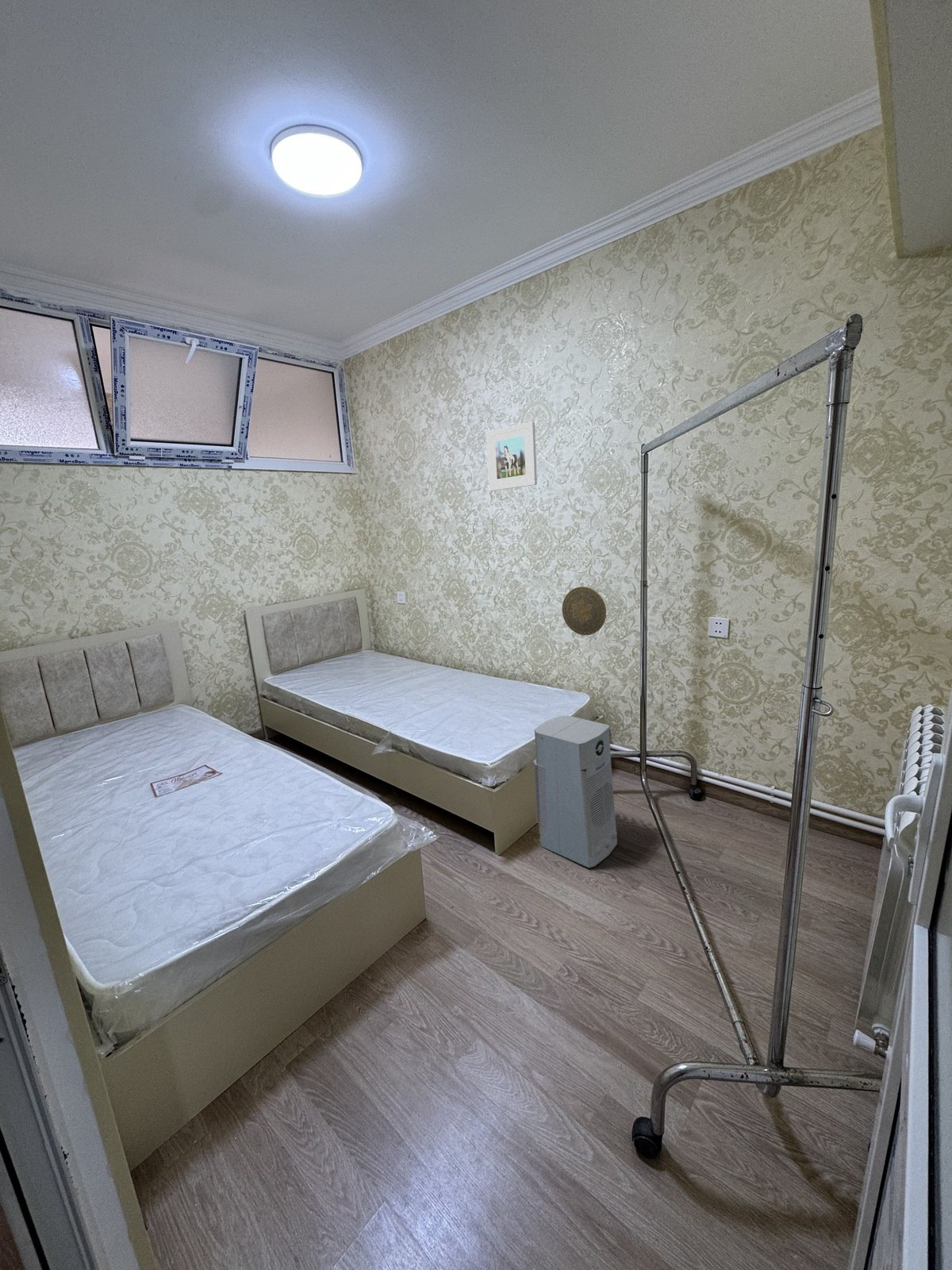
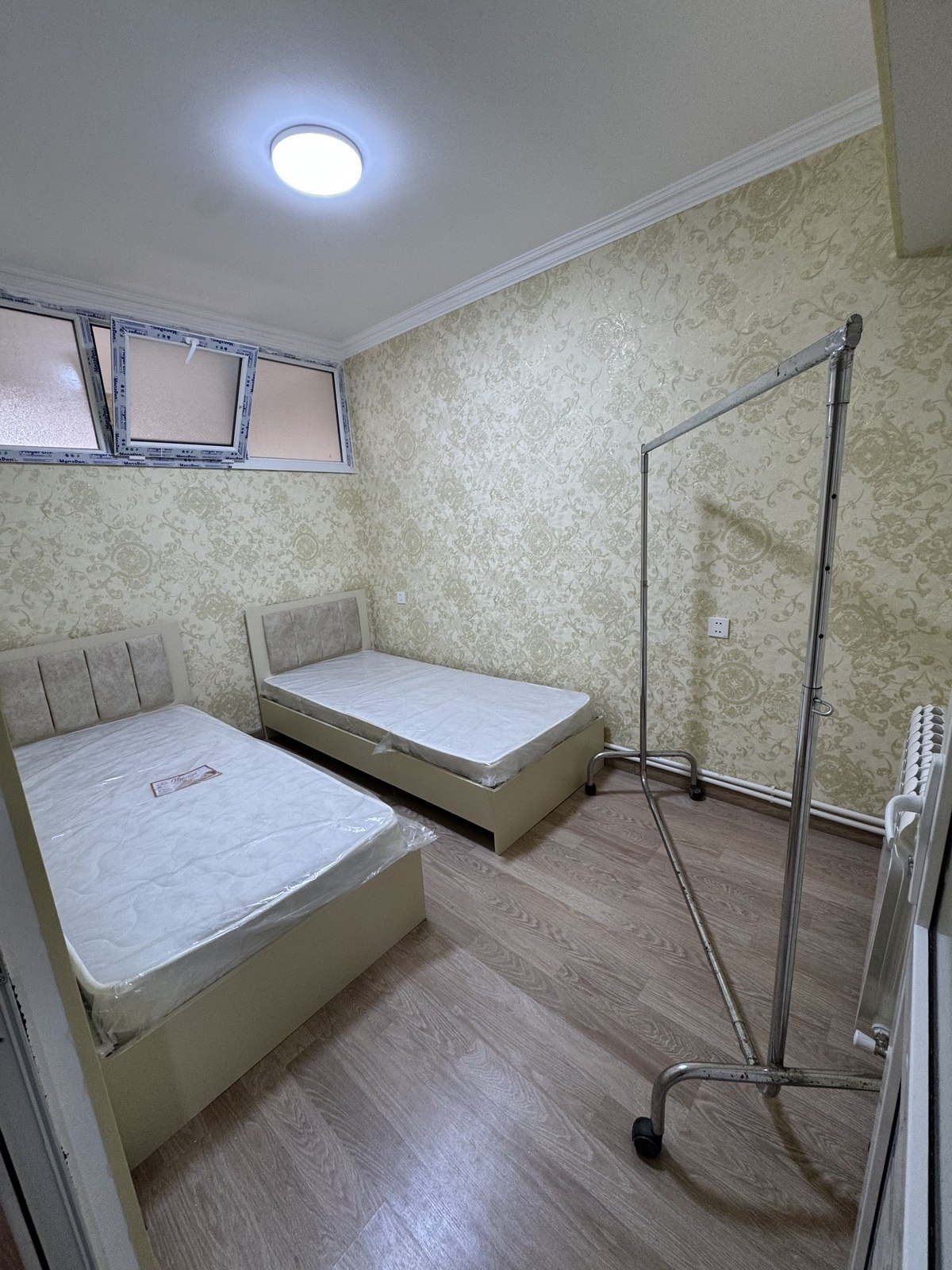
- air purifier (574, 787)
- decorative plate (582, 611)
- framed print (510, 457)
